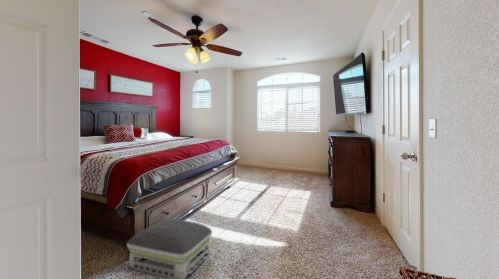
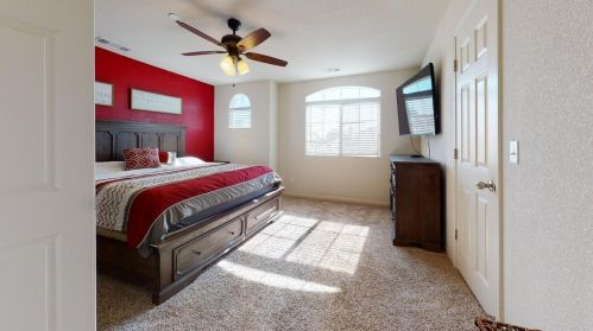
- air purifier (172, 241)
